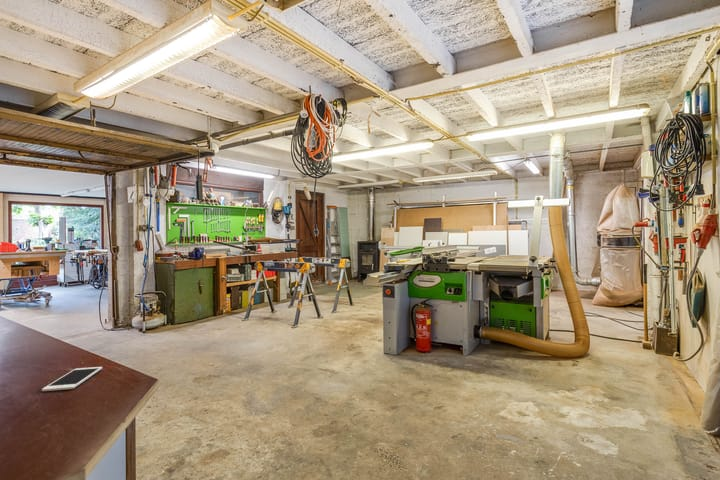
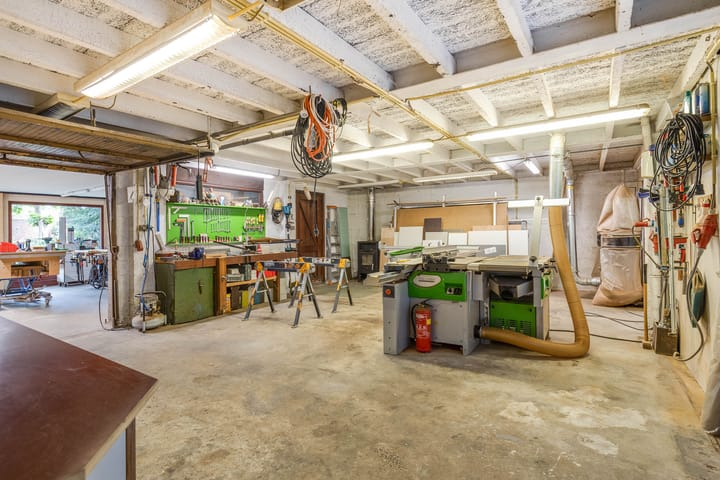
- cell phone (74, 378)
